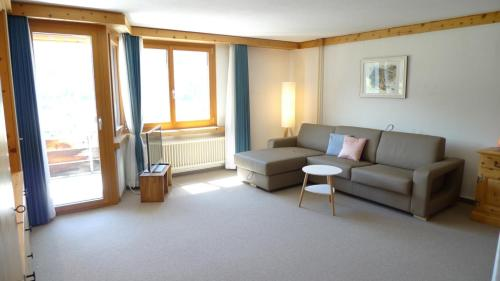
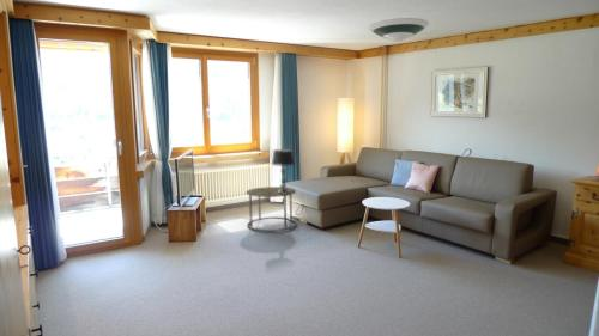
+ side table (271, 218)
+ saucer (398, 32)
+ table lamp (283, 171)
